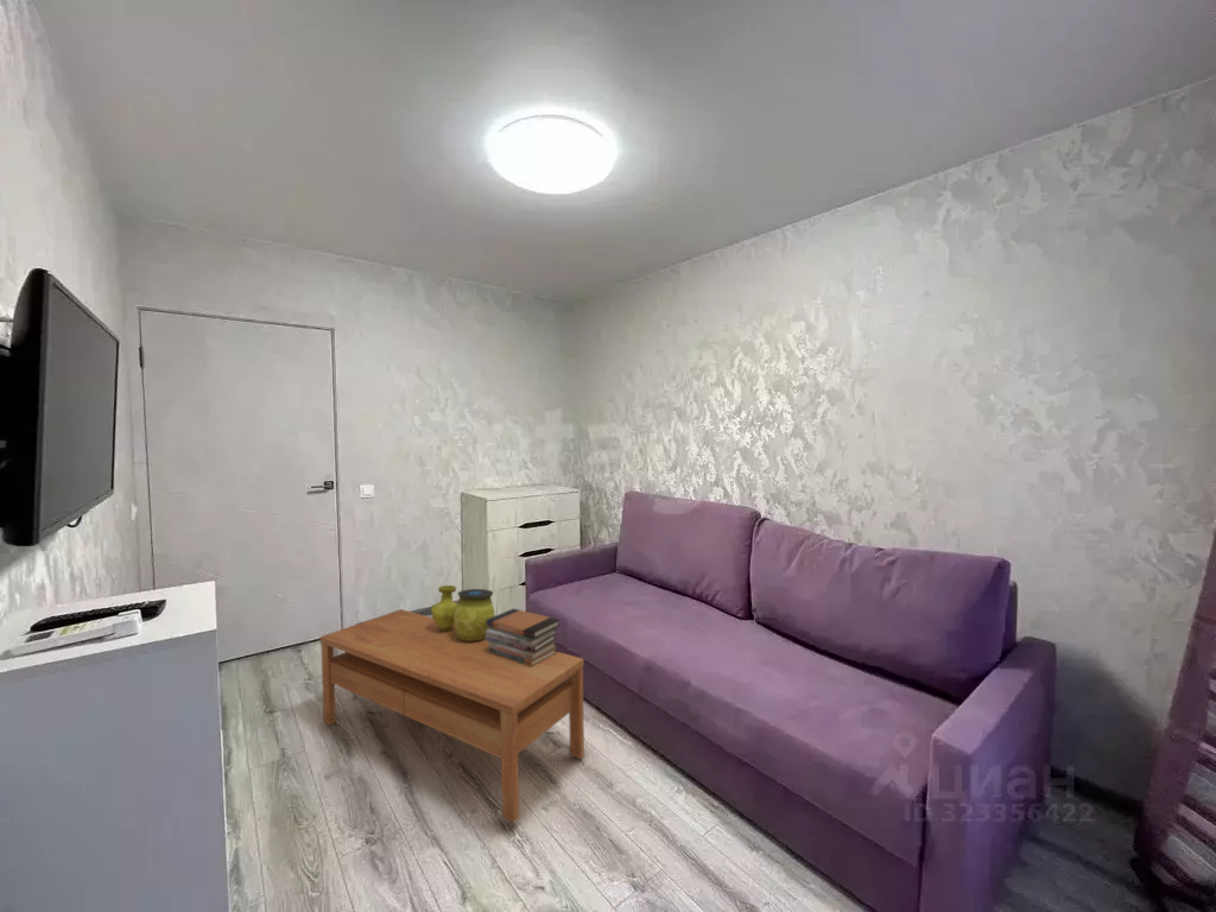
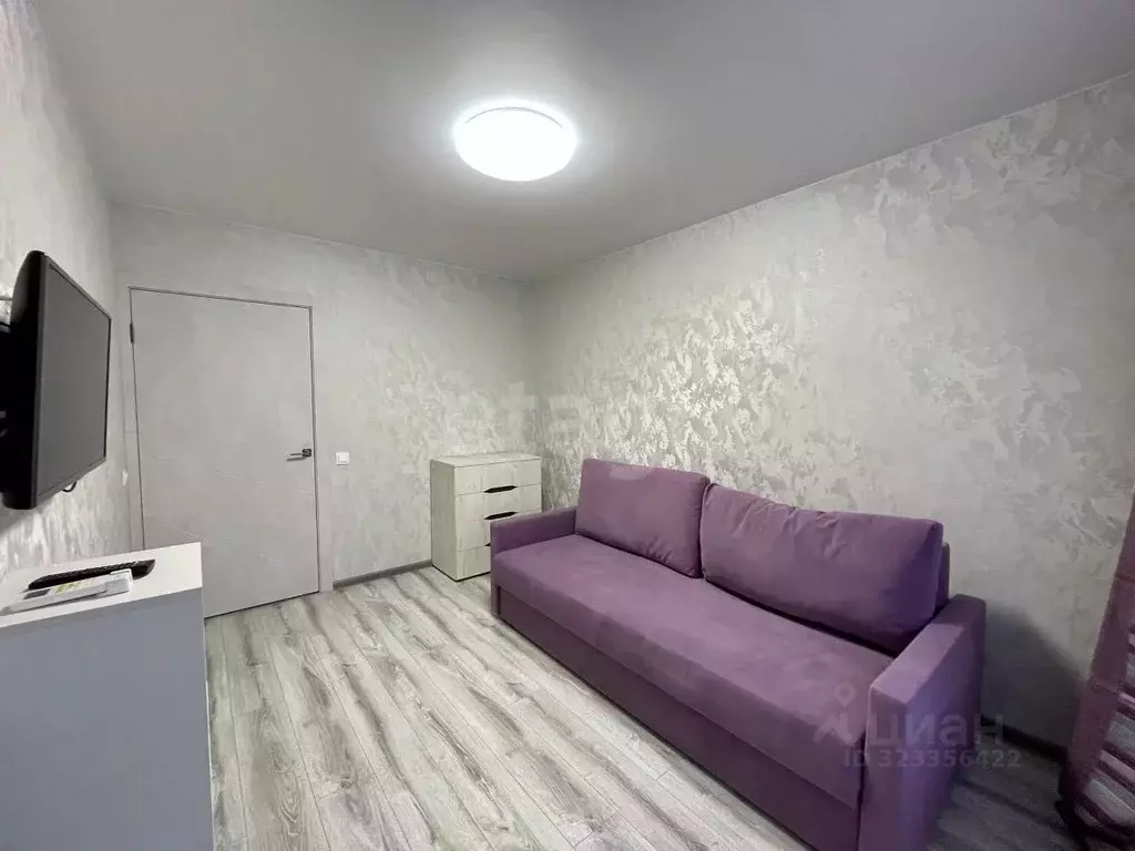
- decorative vase (460, 613)
- book stack (521, 635)
- coffee table (444, 692)
